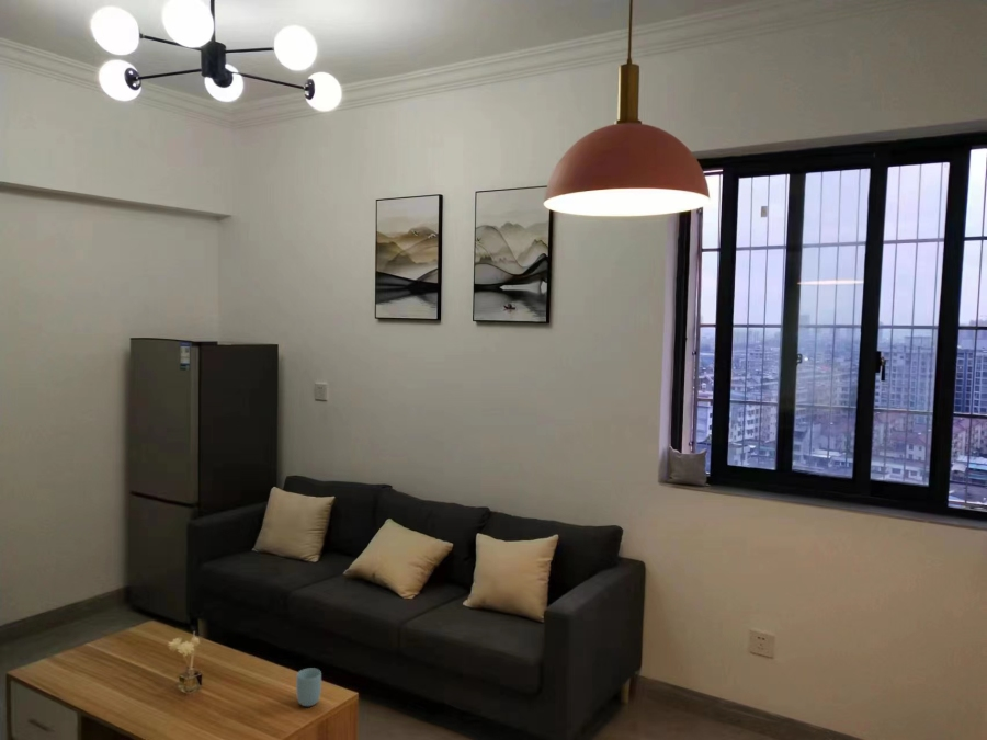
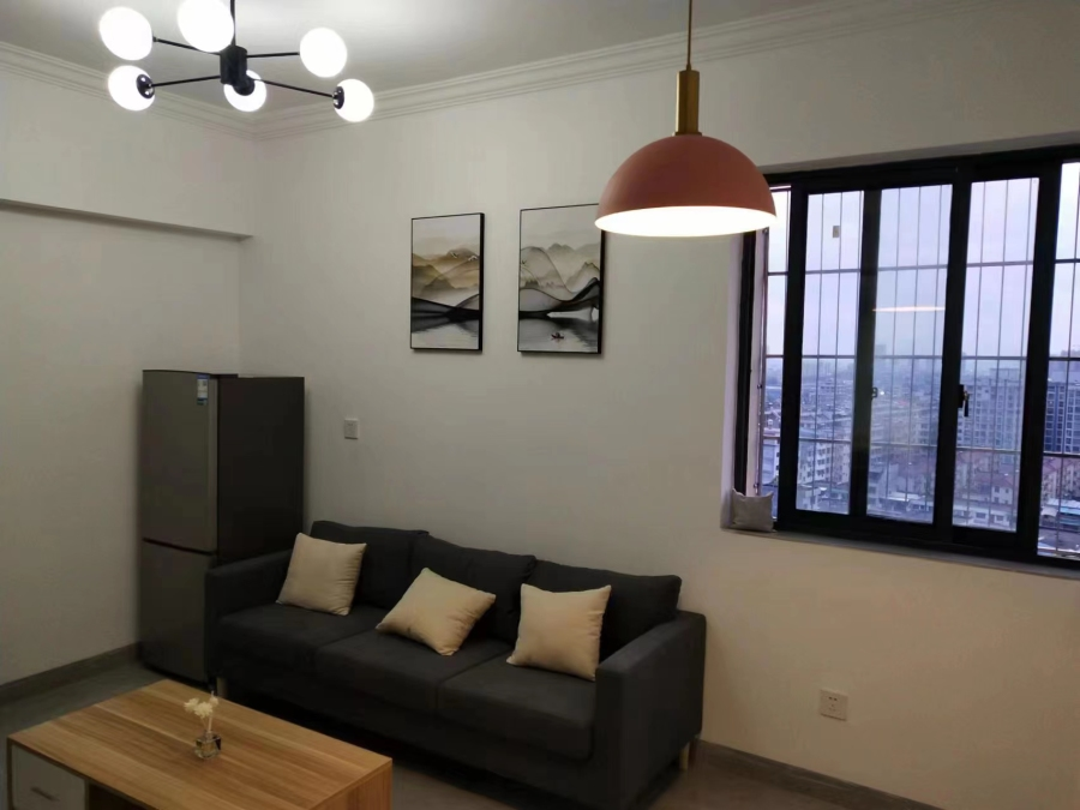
- cup (308, 687)
